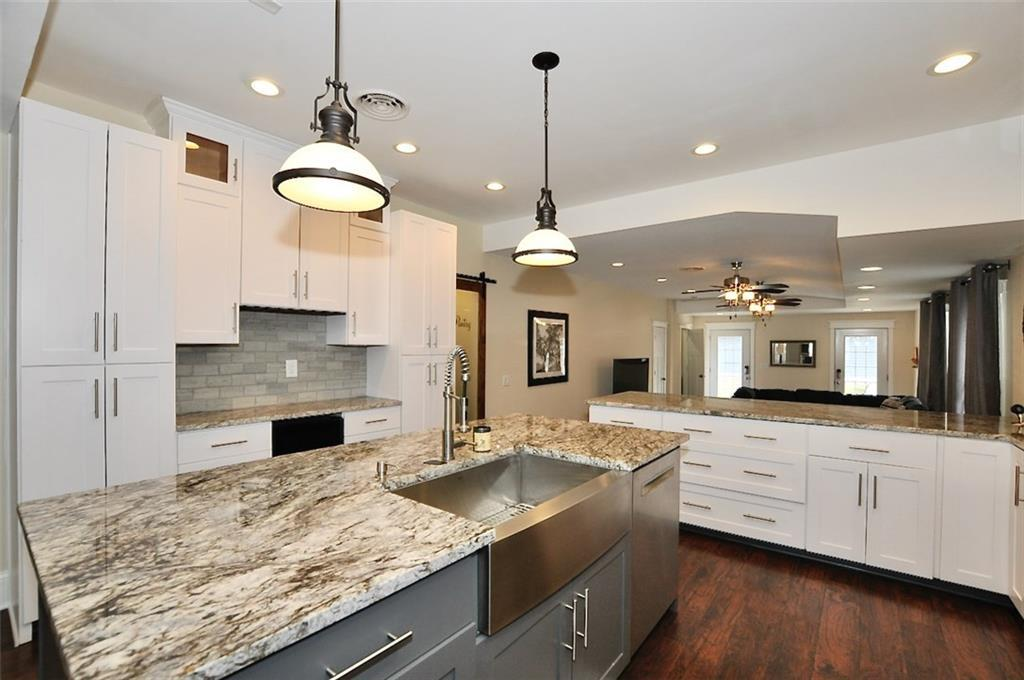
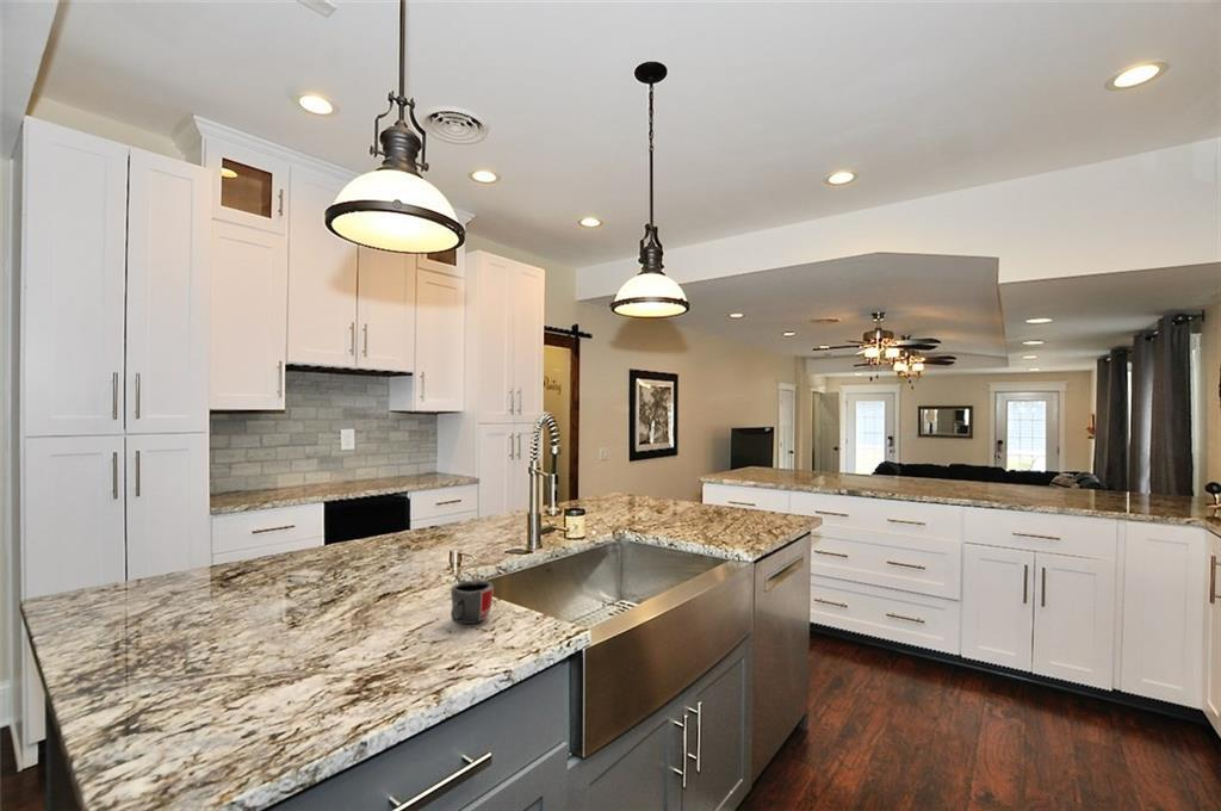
+ mug (467, 605)
